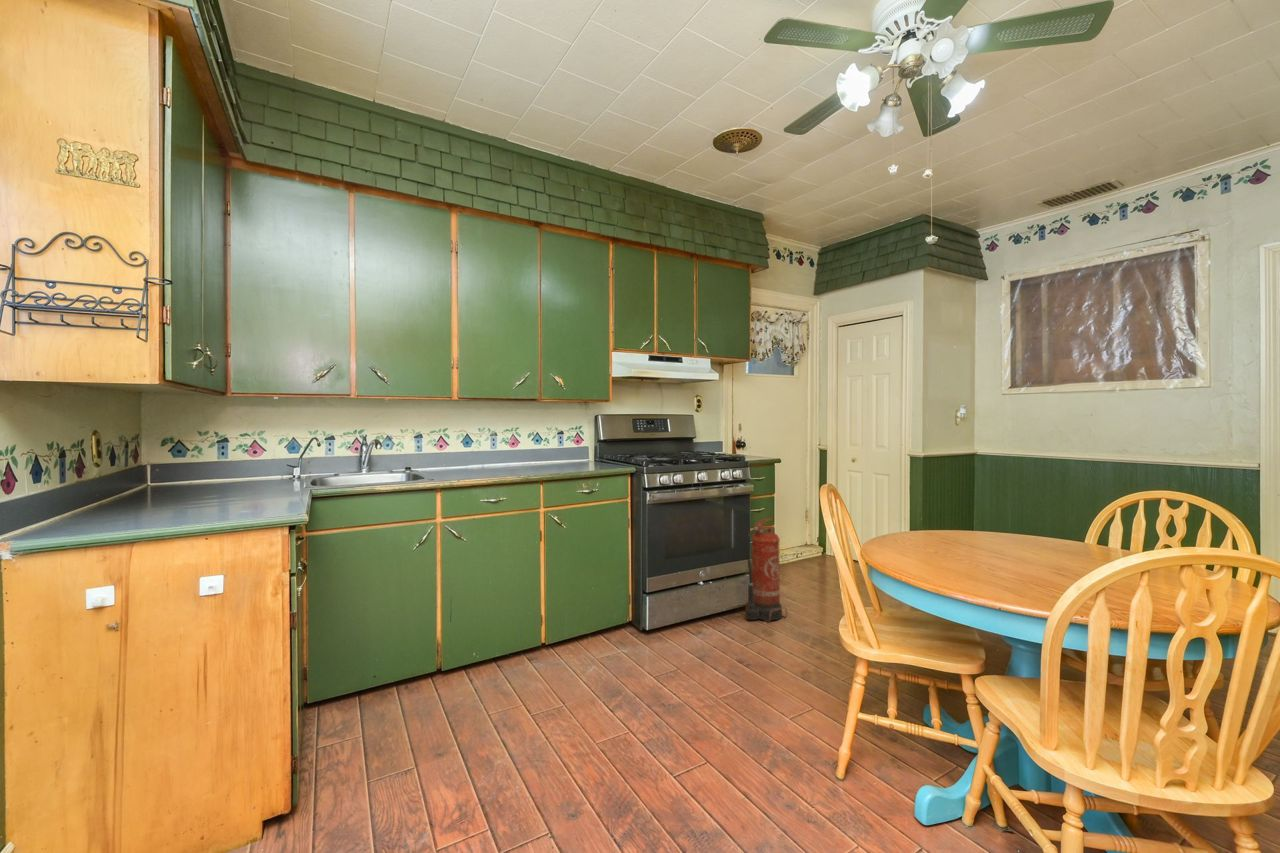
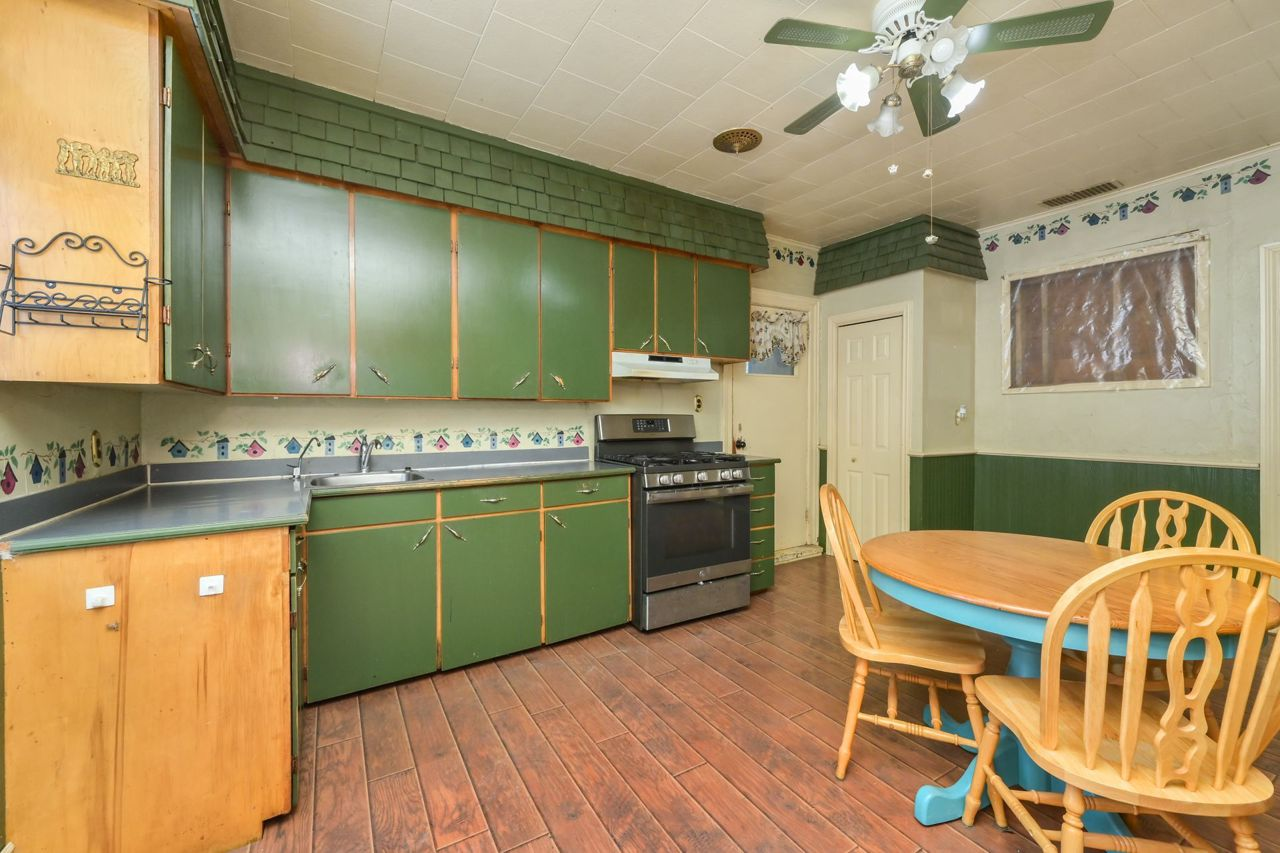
- fire extinguisher (761, 567)
